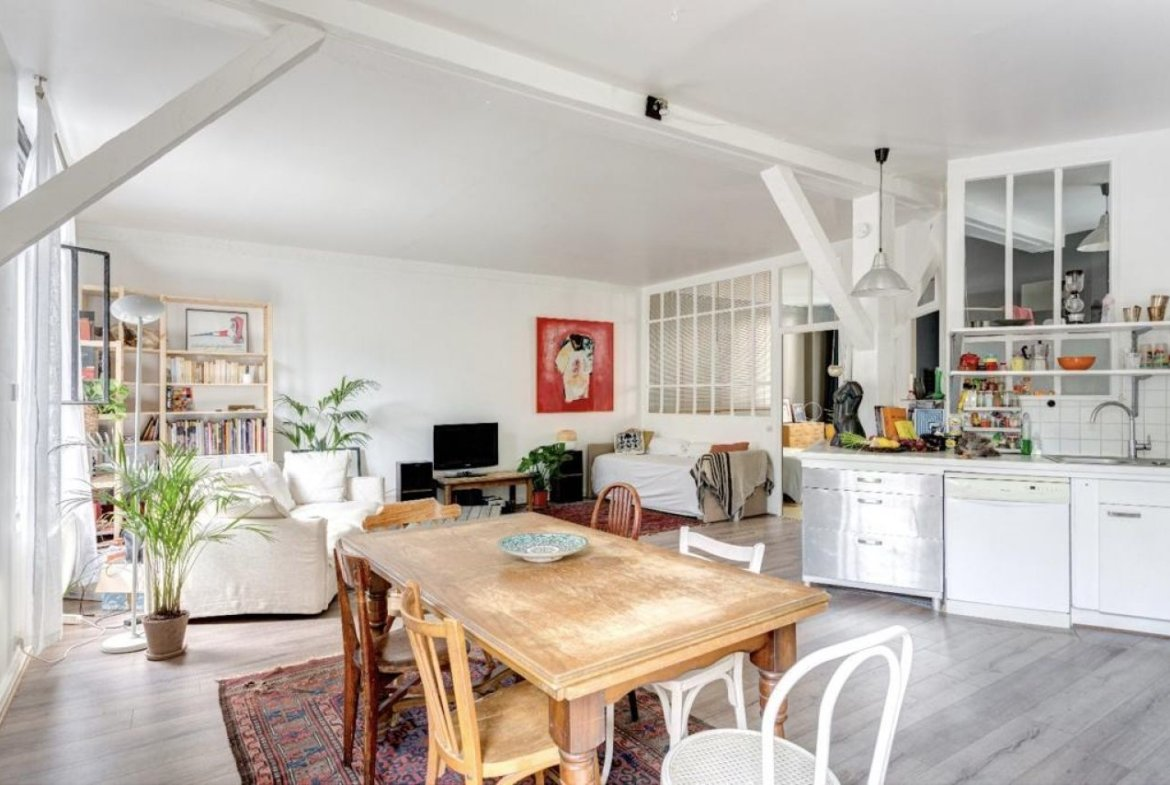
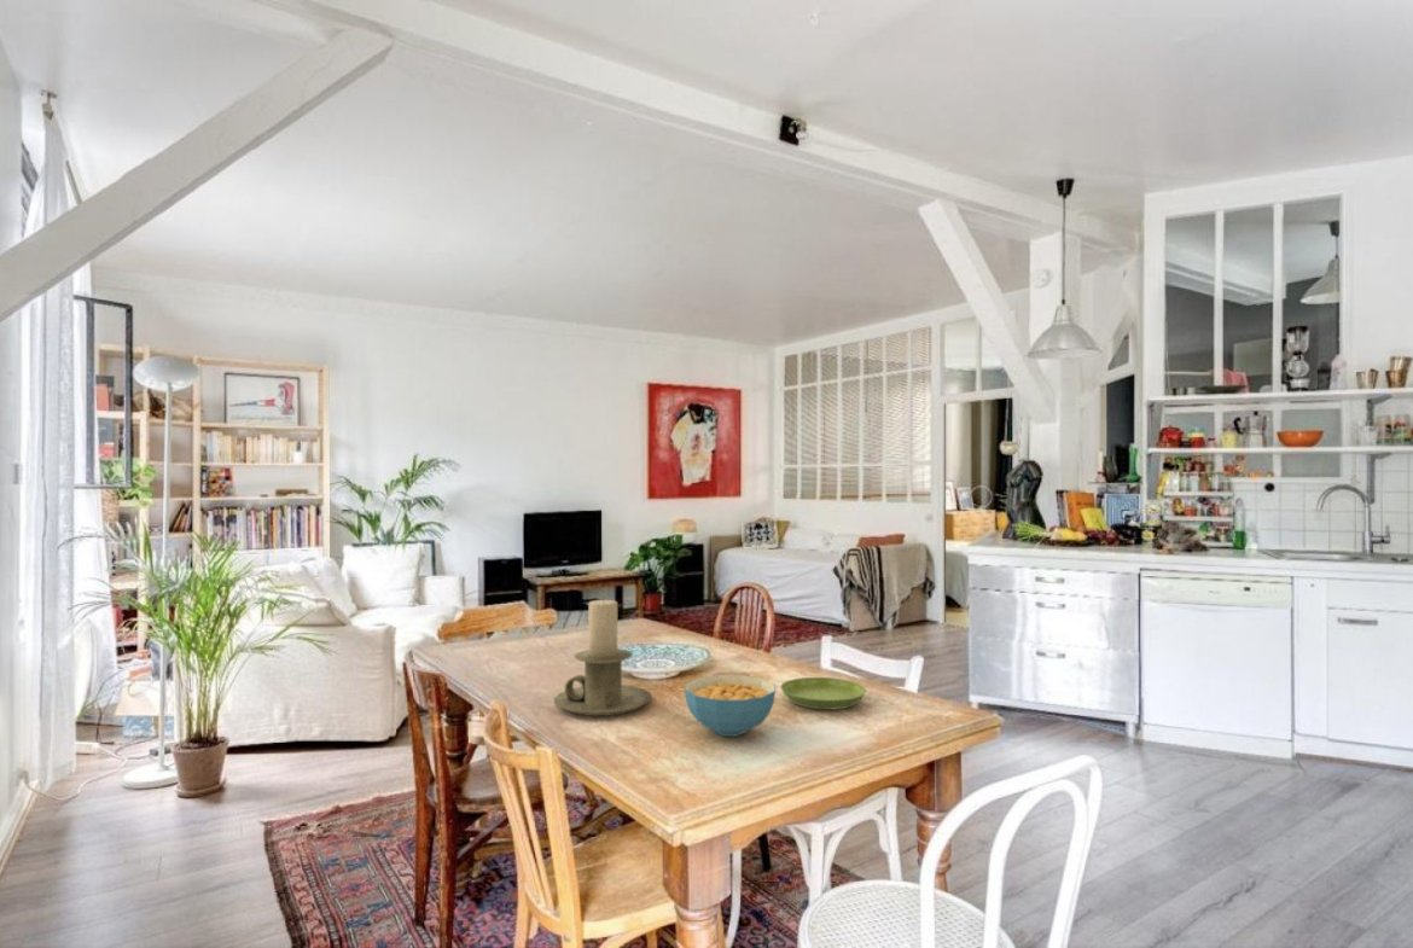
+ cereal bowl (729, 709)
+ candle holder (603, 652)
+ saucer (822, 693)
